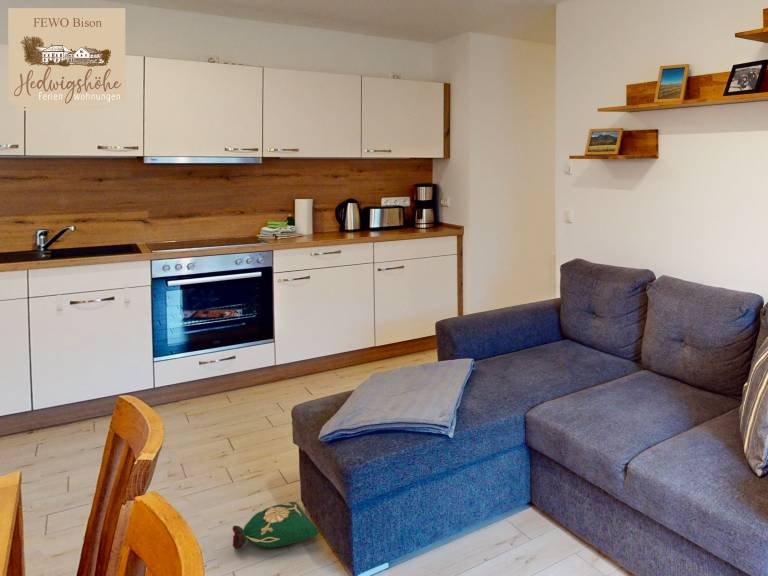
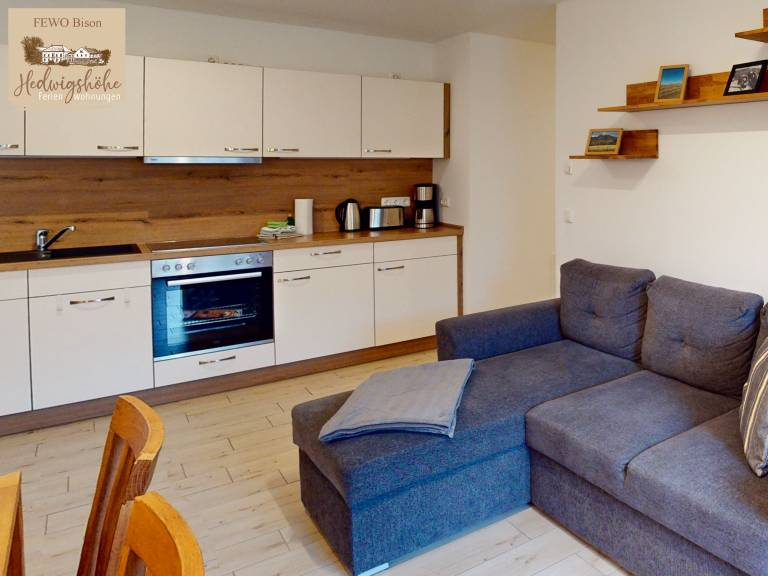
- bag (271, 526)
